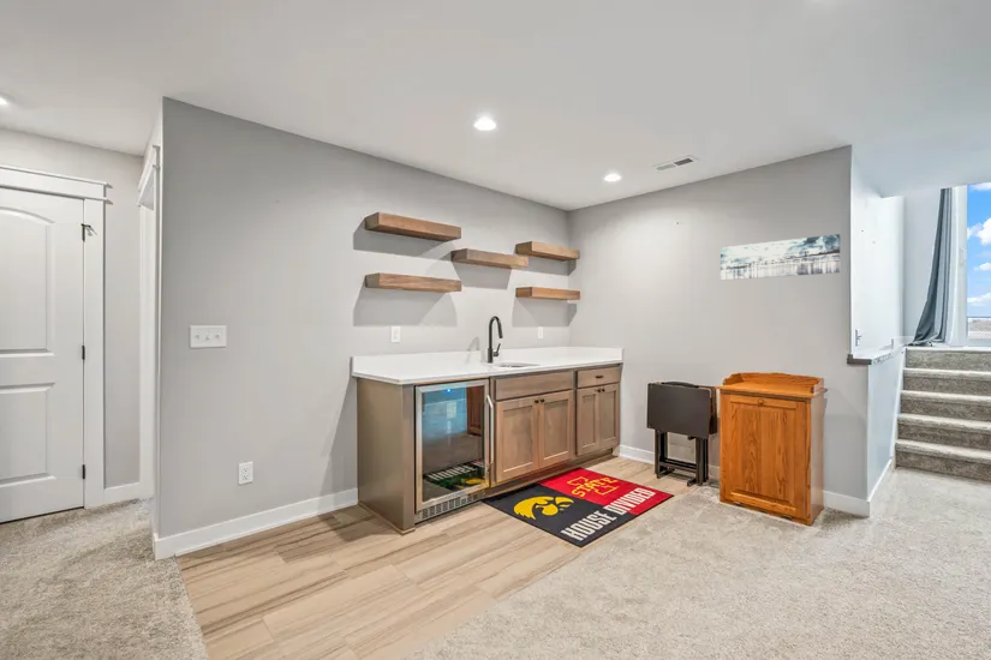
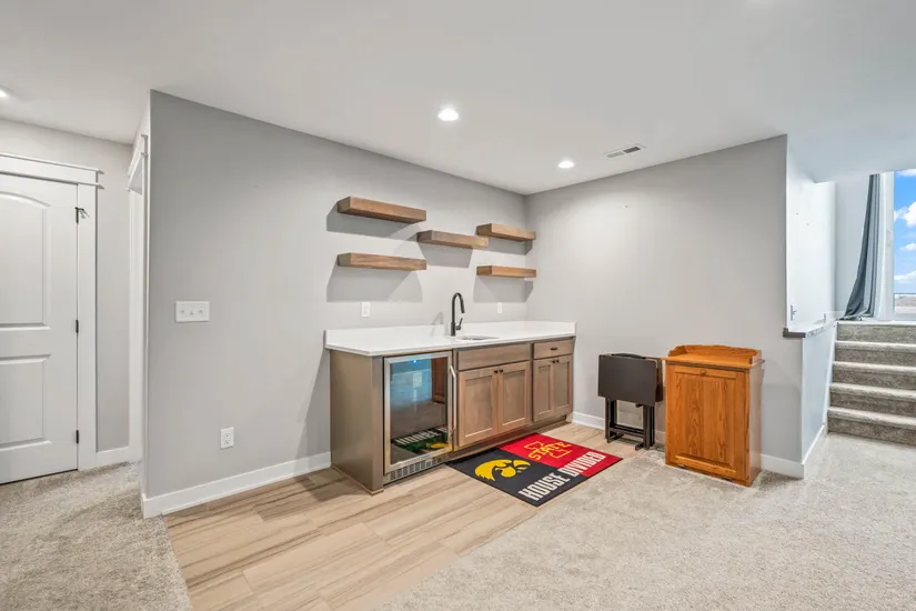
- wall art (775, 259)
